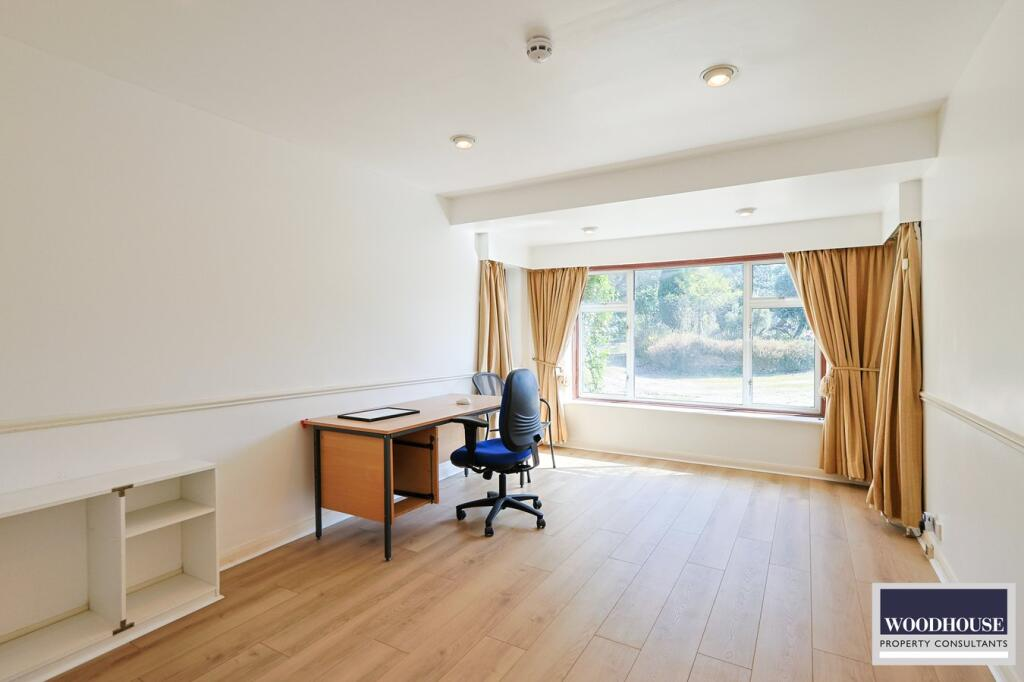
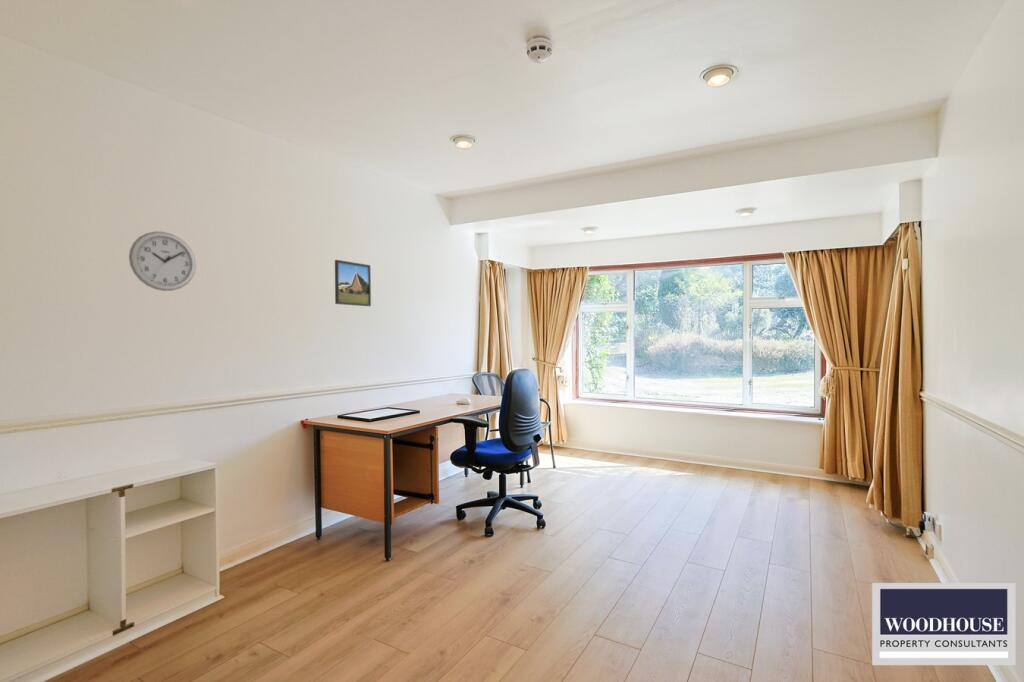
+ wall clock (164, 261)
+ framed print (353, 283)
